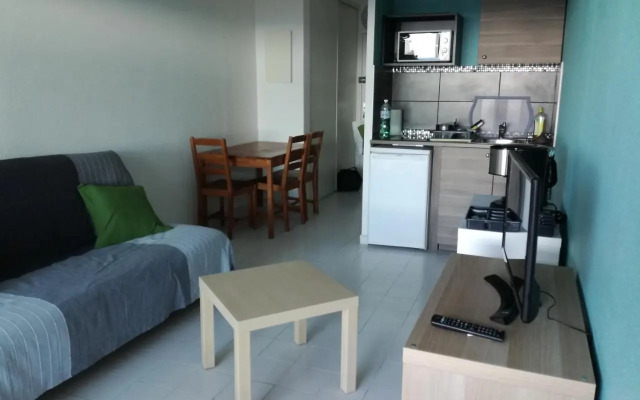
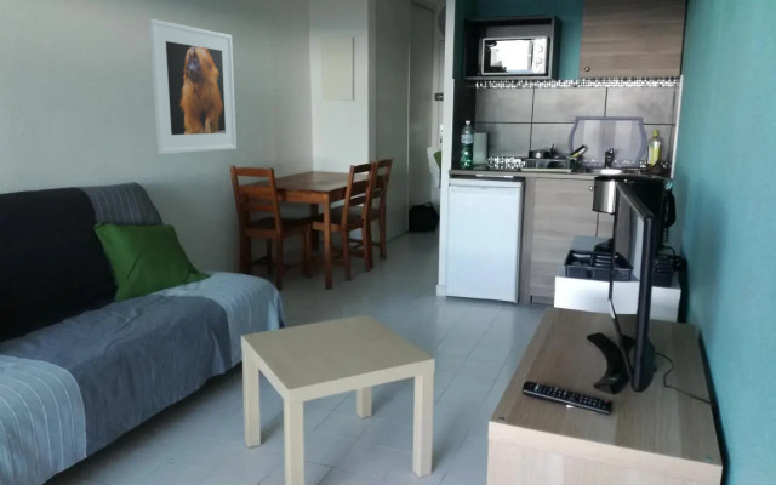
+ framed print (196, 90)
